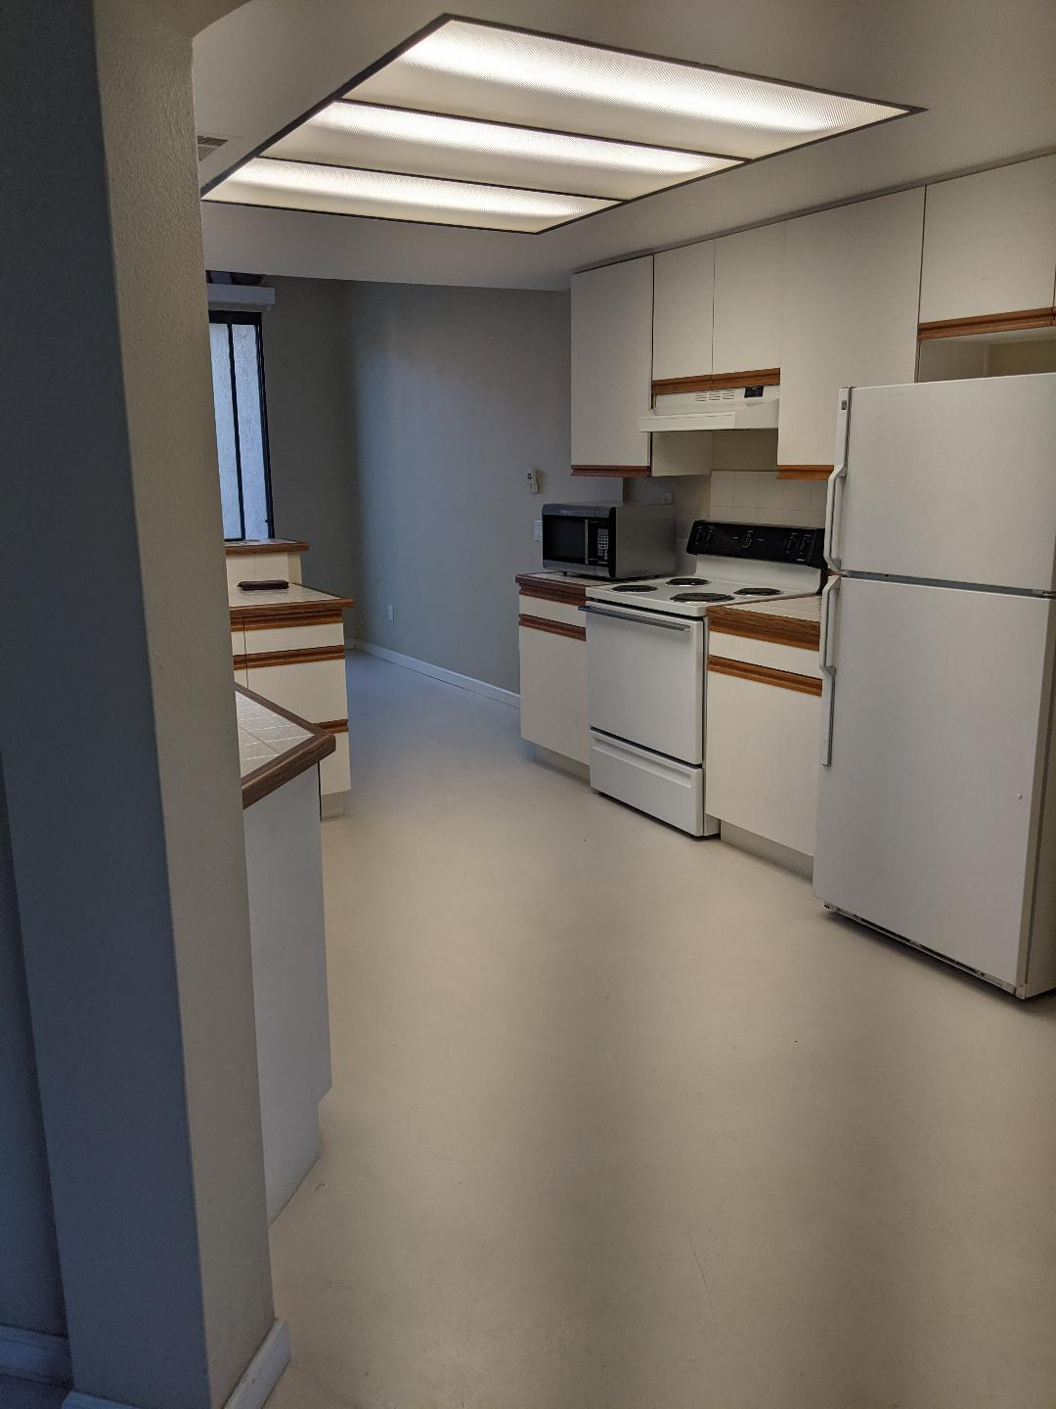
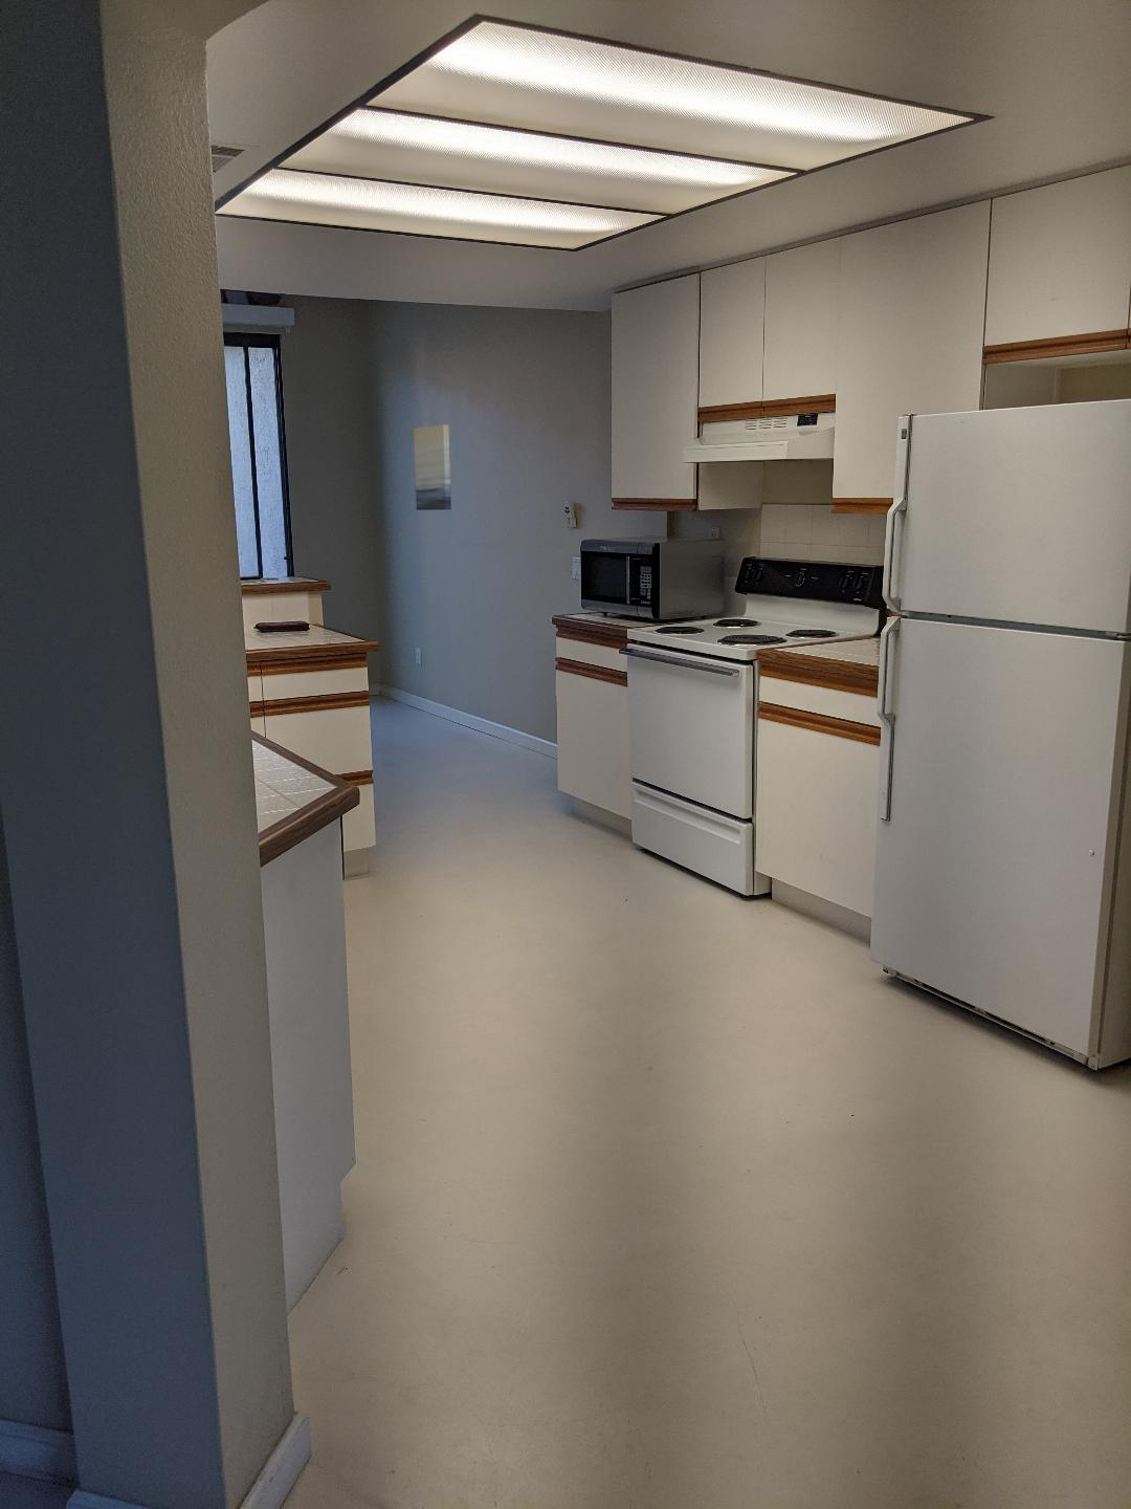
+ wall art (431, 468)
